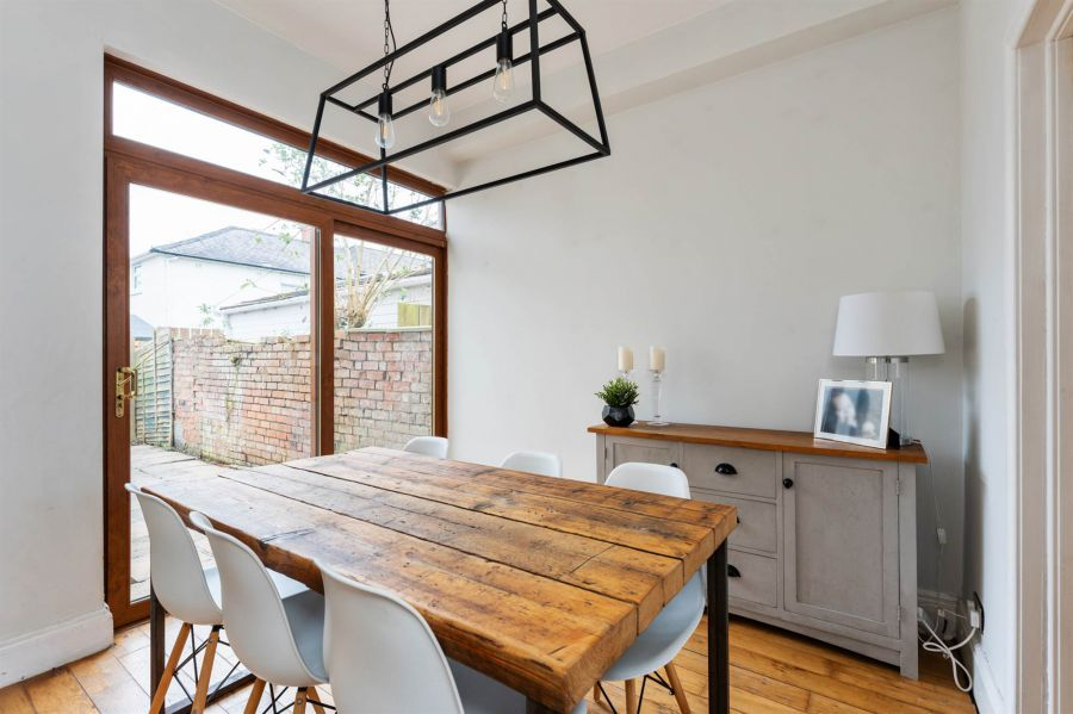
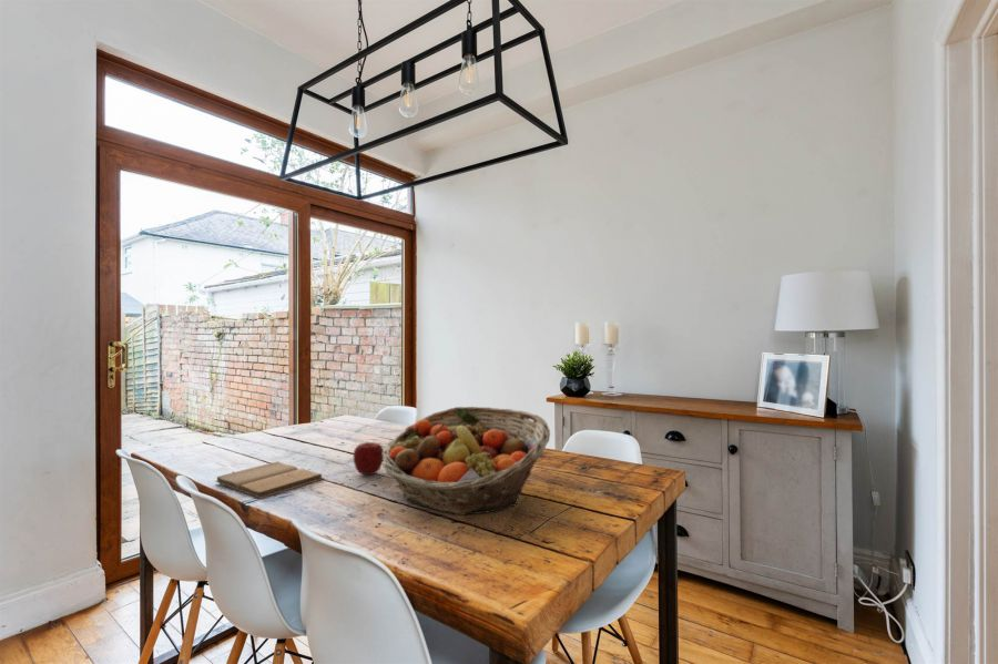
+ fruit basket (465, 453)
+ book (269, 478)
+ apple (368, 458)
